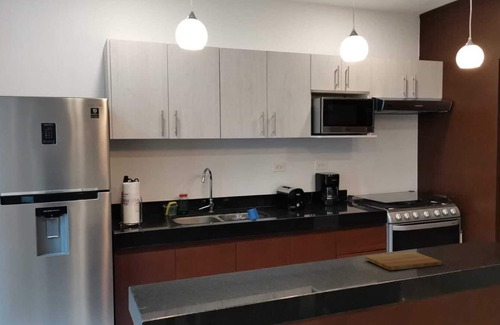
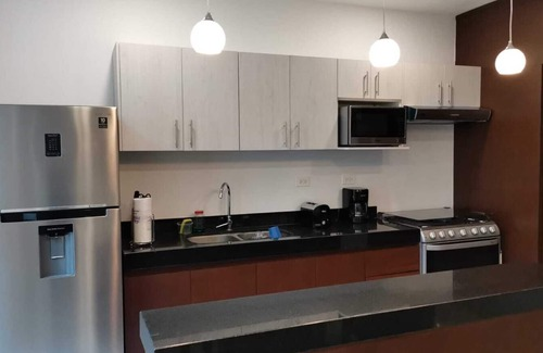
- cutting board (402, 260)
